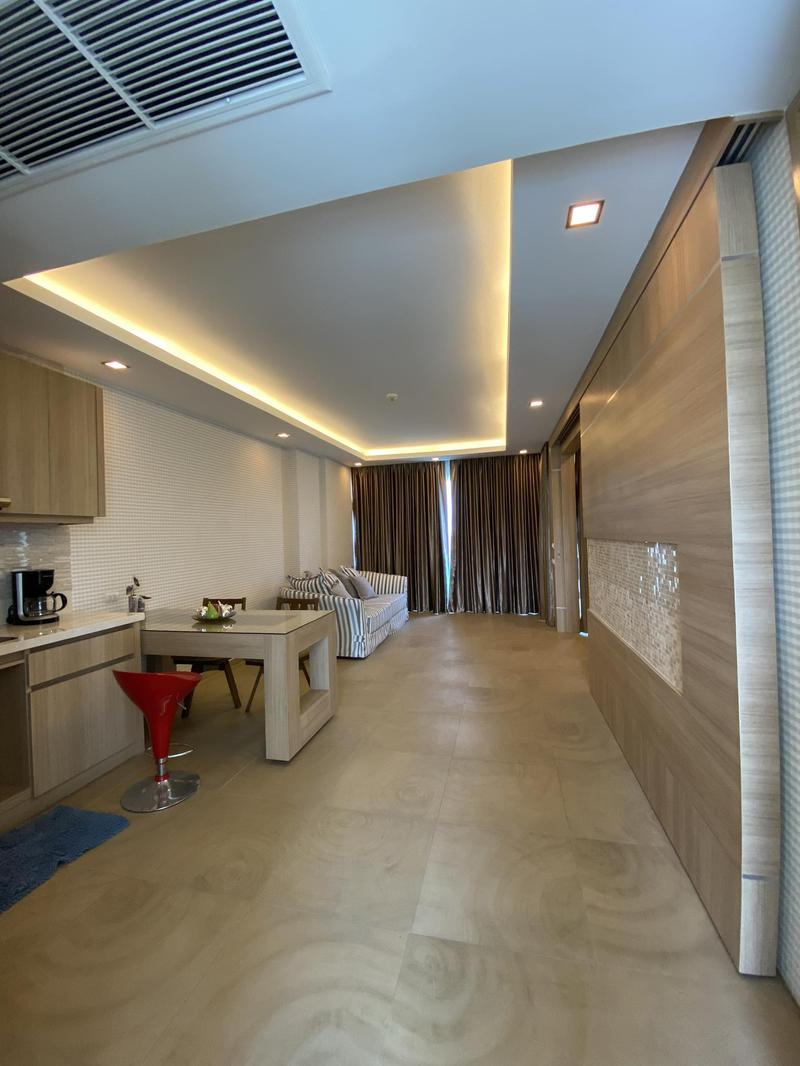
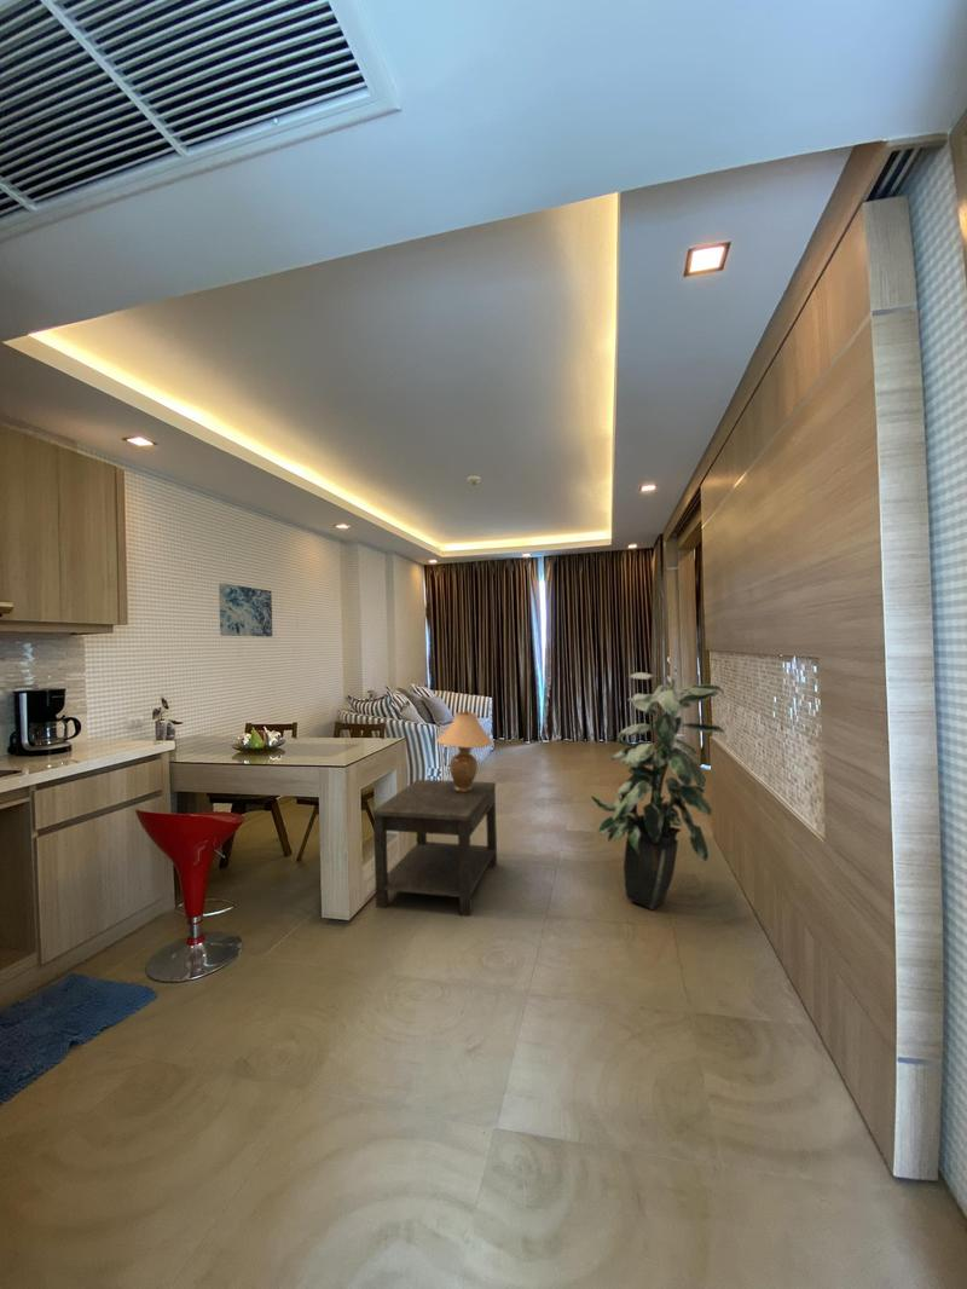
+ indoor plant (656, 787)
+ table lamp (461, 750)
+ wall art (247, 612)
+ side table (441, 843)
